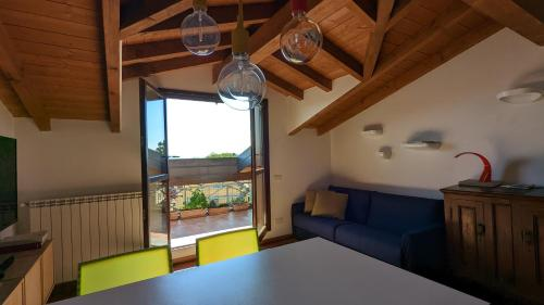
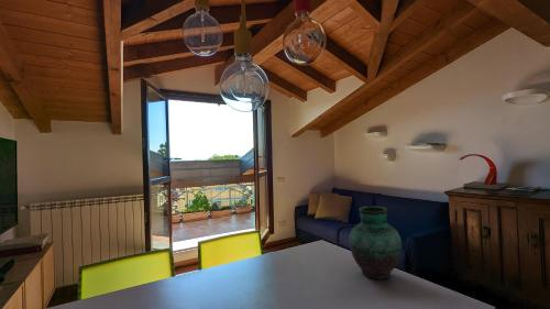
+ vase (374, 241)
